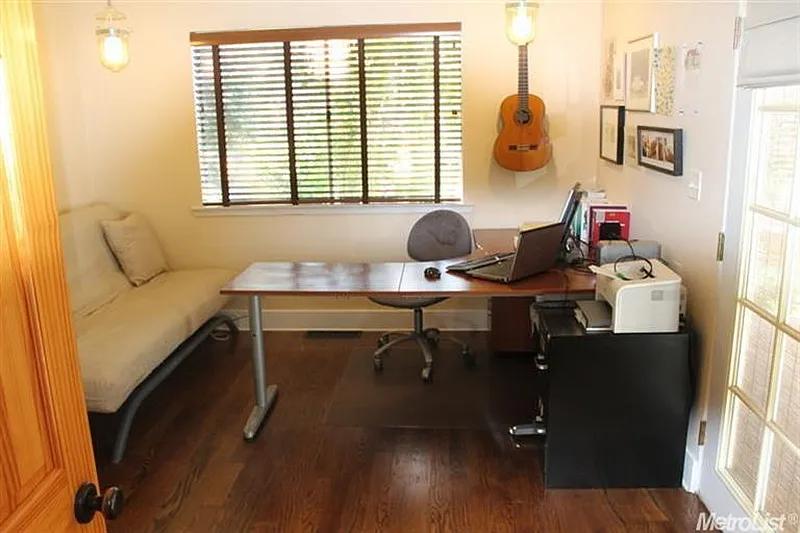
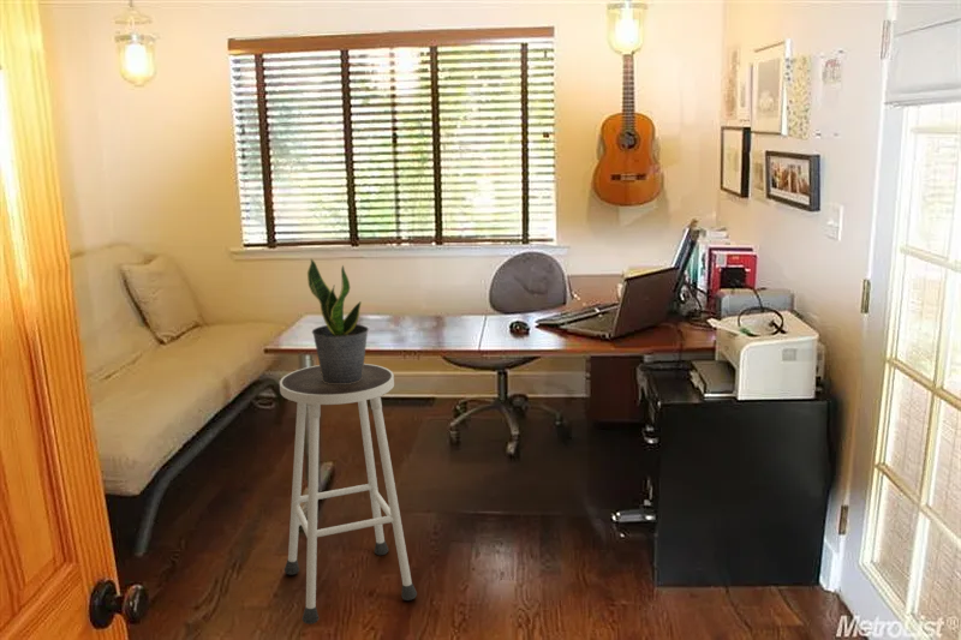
+ stool (342, 489)
+ potted plant (339, 318)
